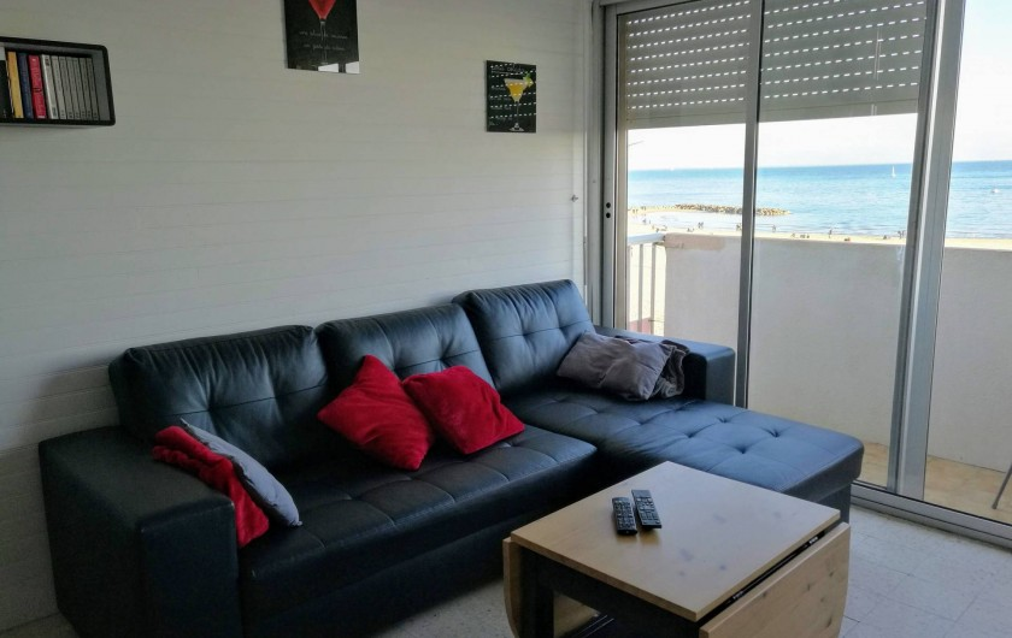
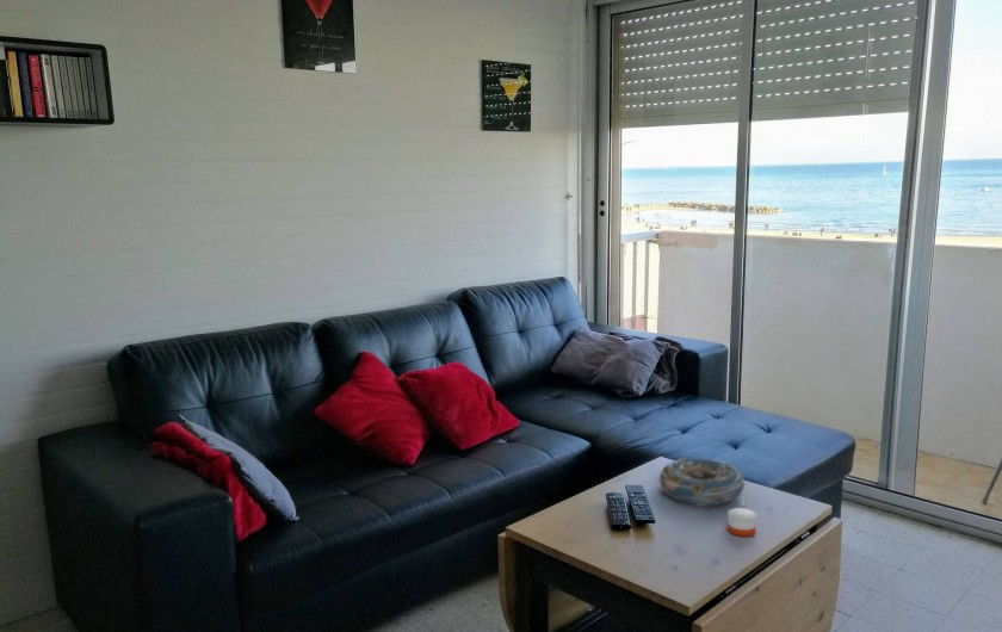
+ decorative bowl (700, 481)
+ candle (742, 513)
